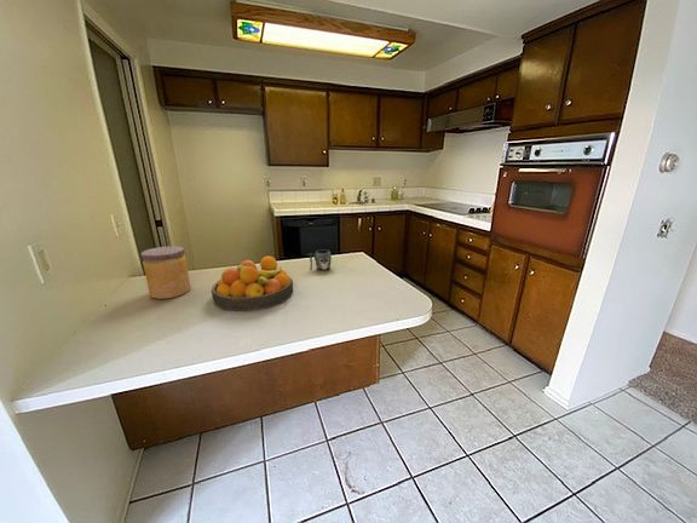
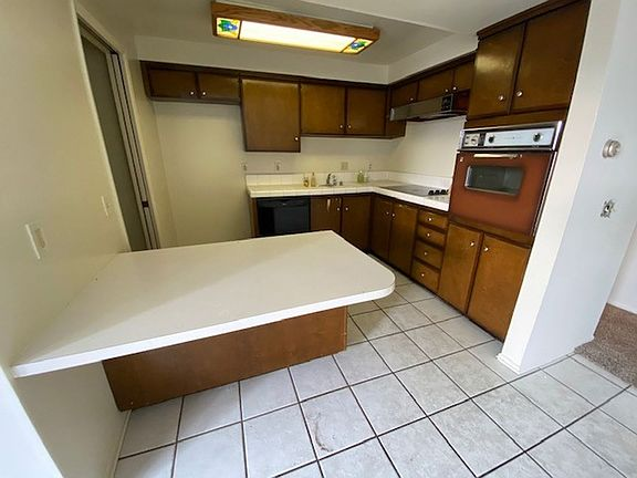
- fruit bowl (253, 277)
- mug (319, 260)
- jar (167, 271)
